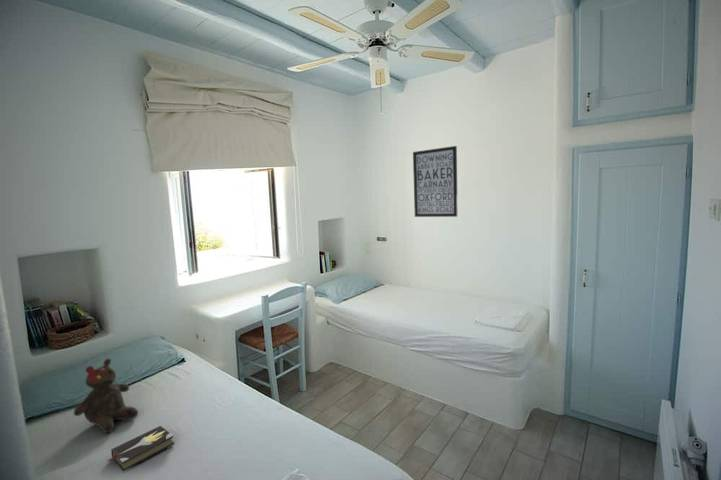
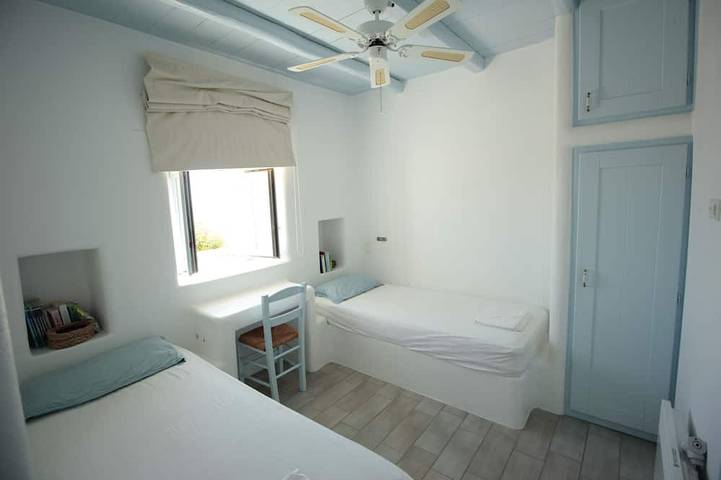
- wall art (434, 183)
- hardback book (143, 446)
- teddy bear (107, 393)
